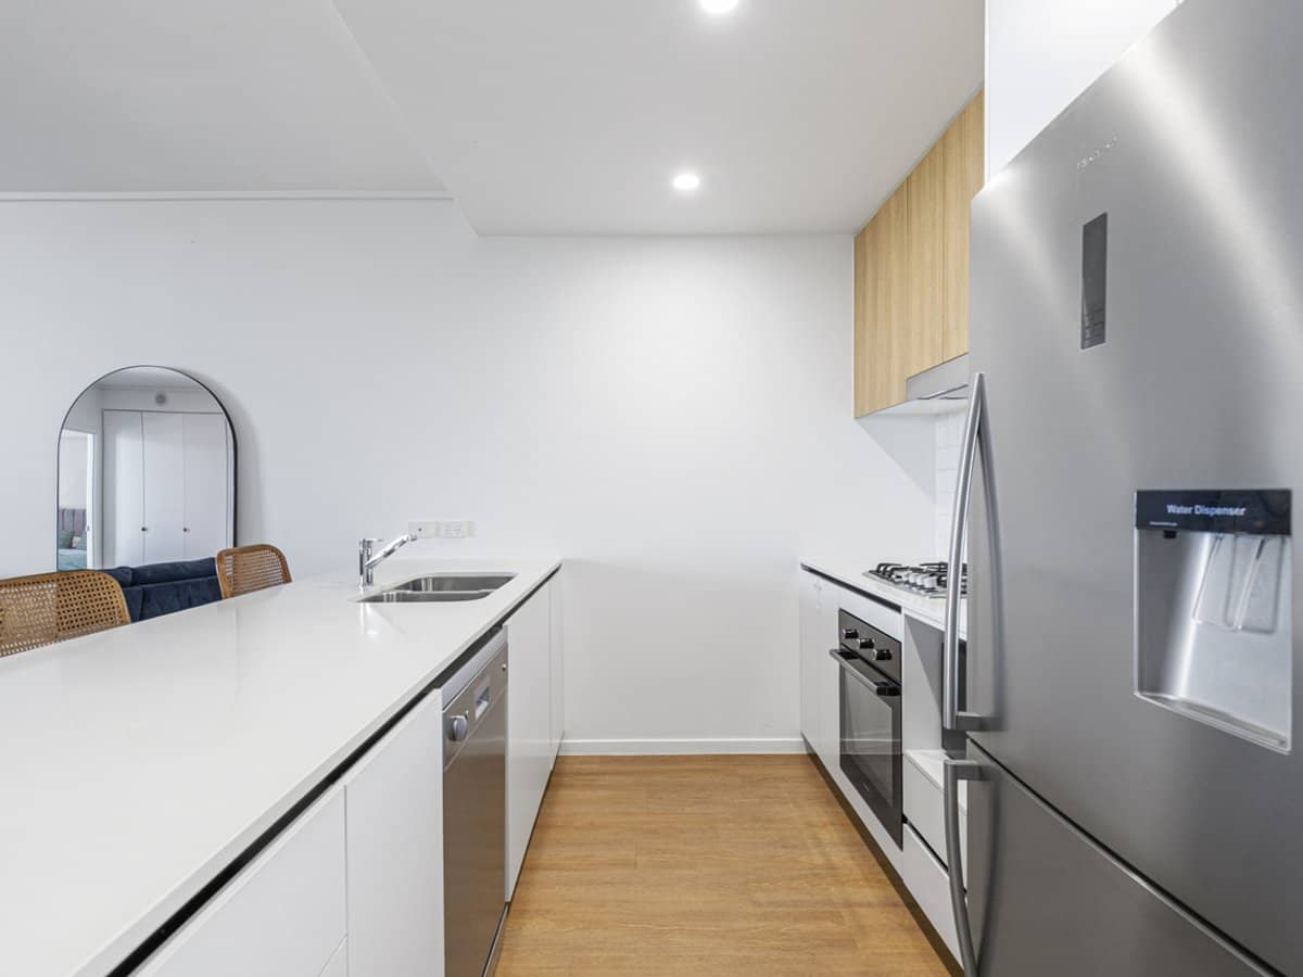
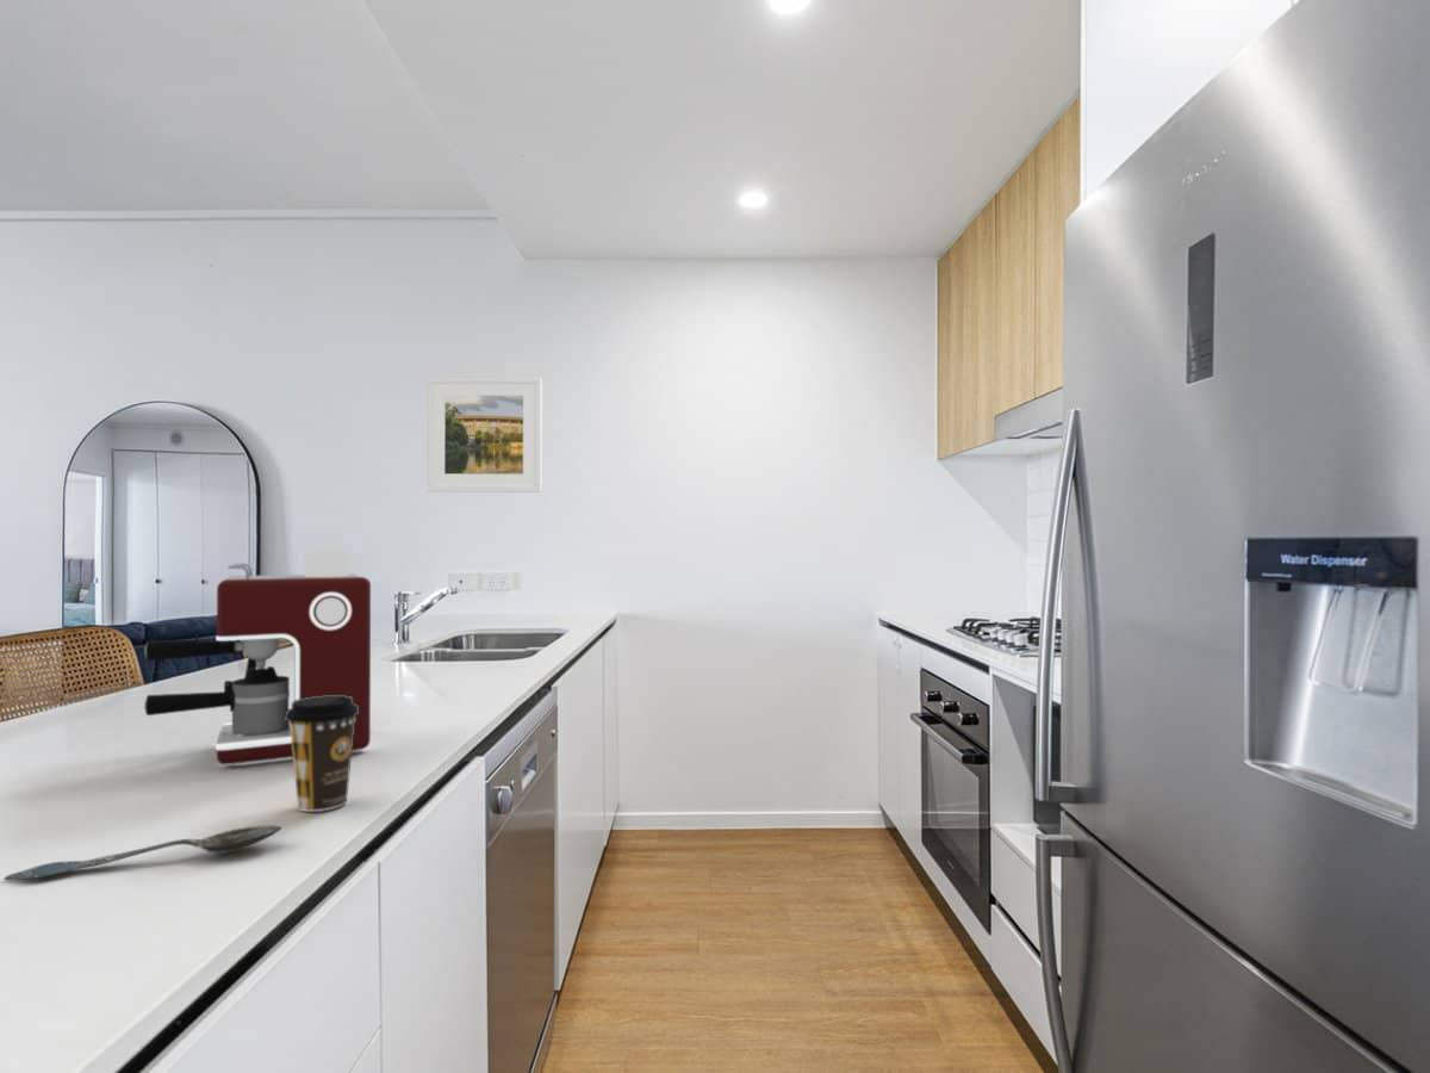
+ coffee cup (322, 752)
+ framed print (484, 434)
+ spoon (150, 850)
+ coffee maker (261, 649)
